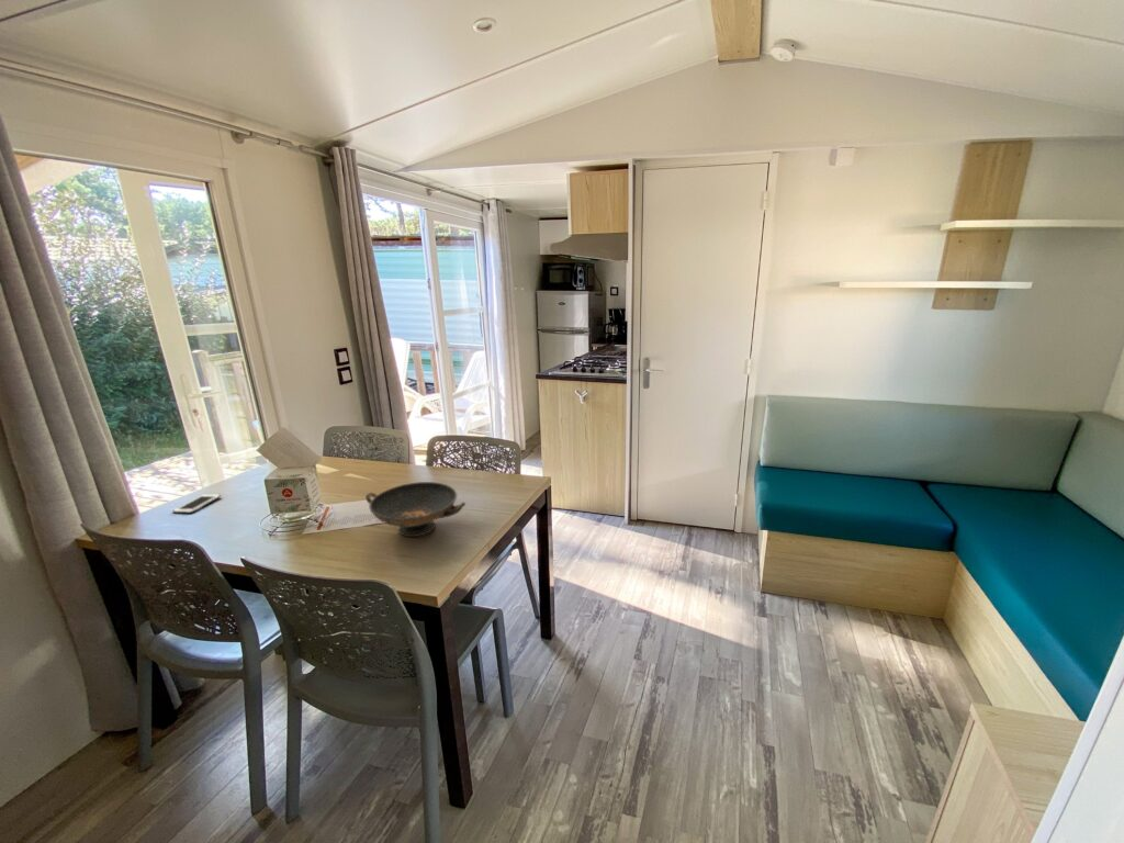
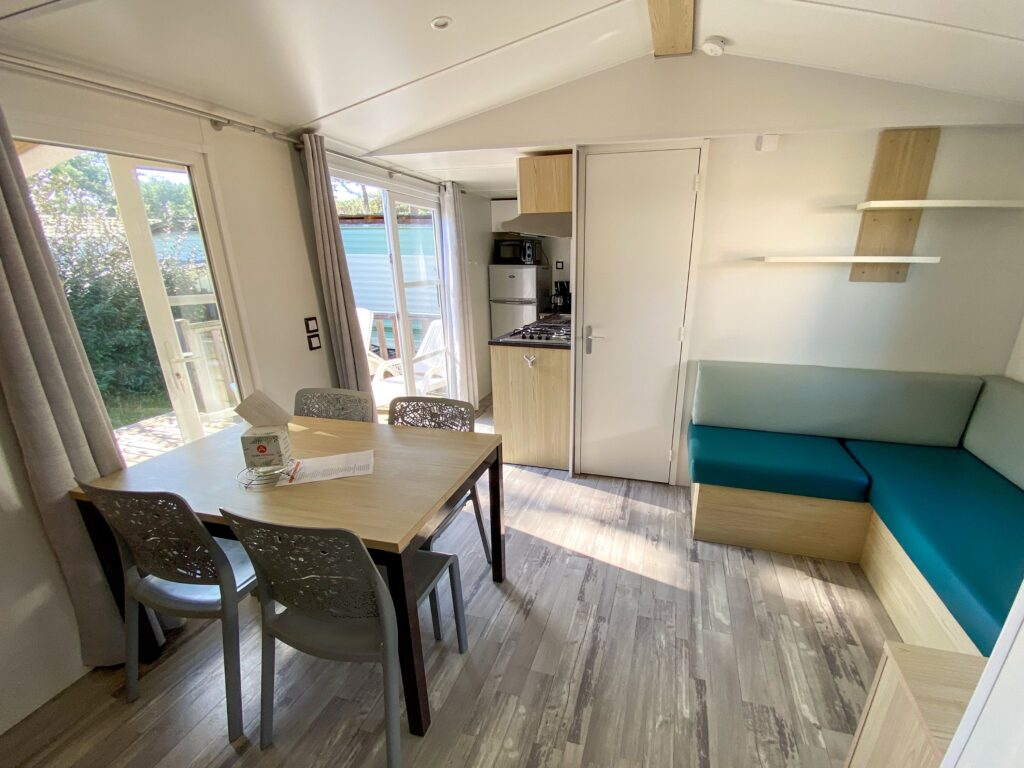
- decorative bowl (415, 513)
- cell phone (198, 503)
